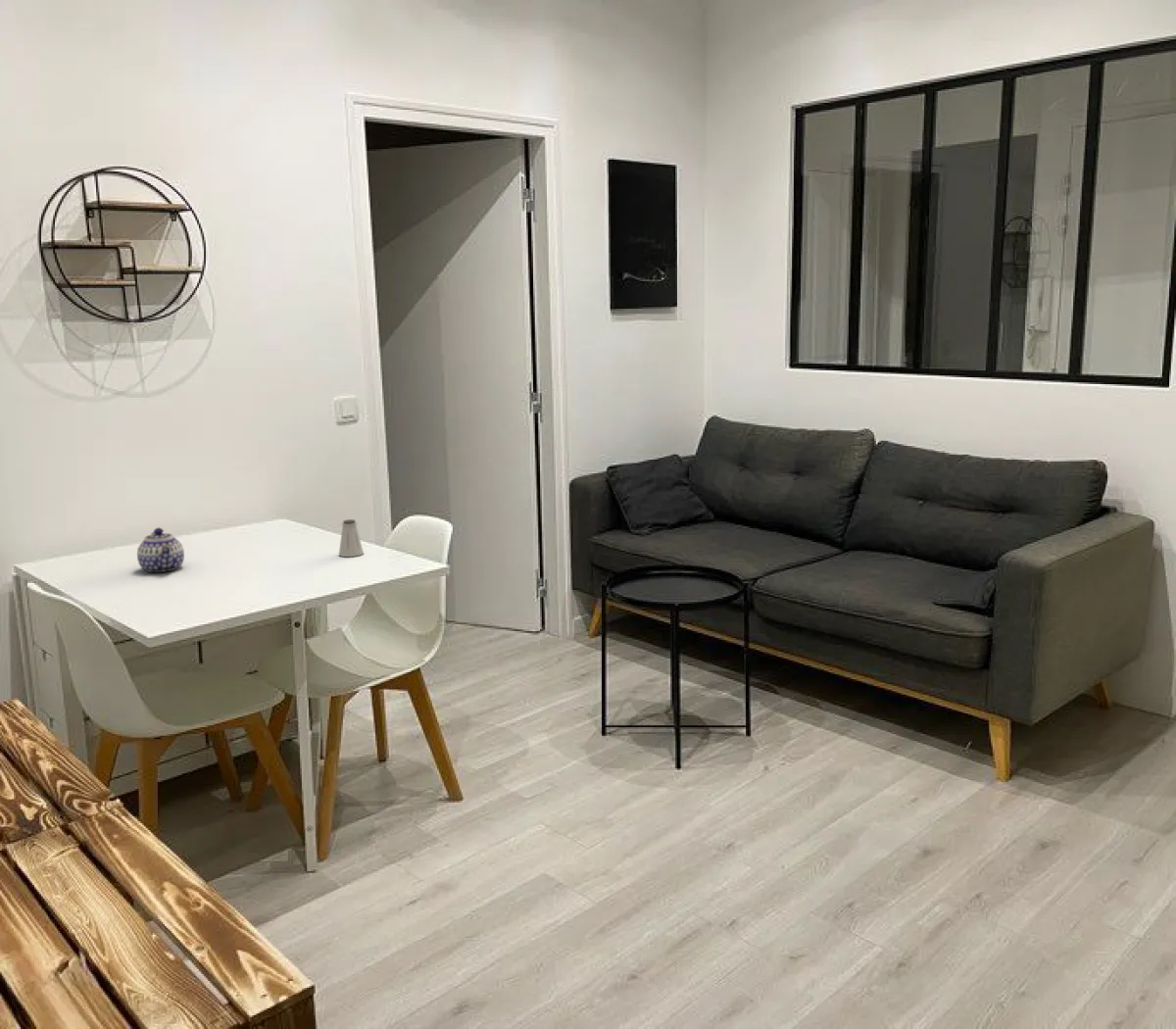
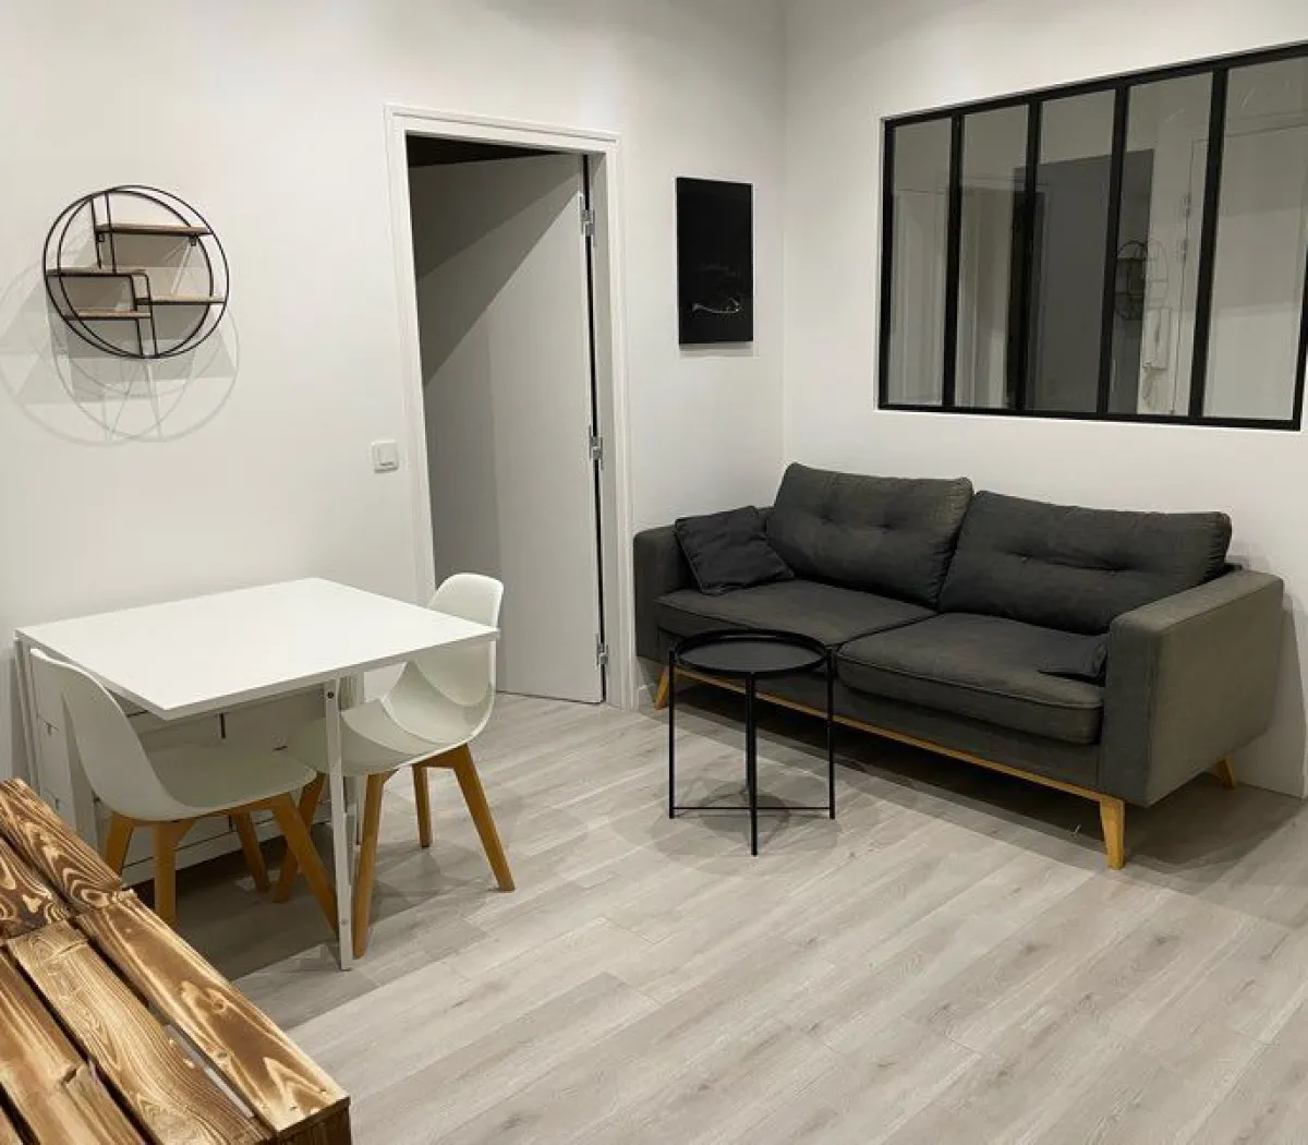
- saltshaker (350, 537)
- teapot (160, 548)
